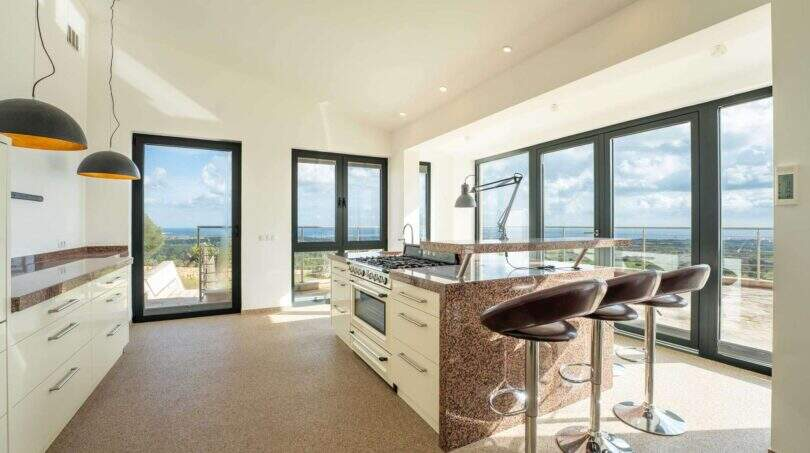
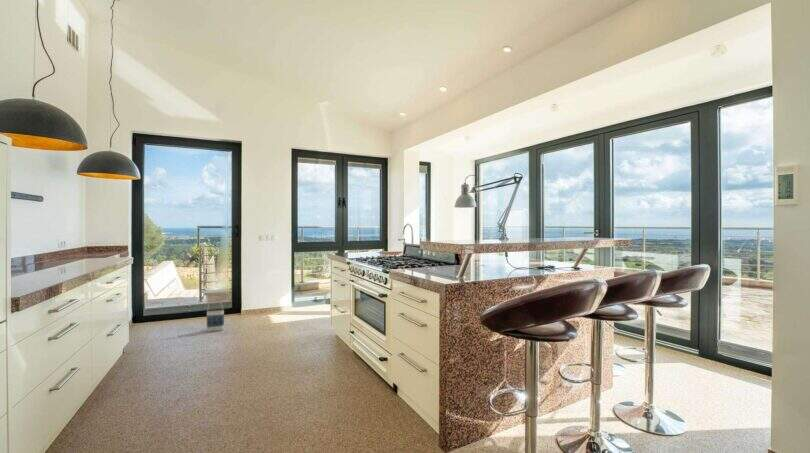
+ bag (215, 313)
